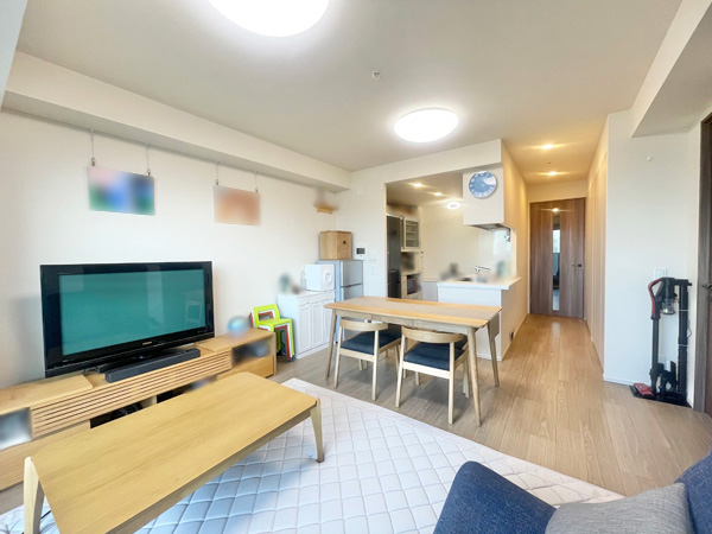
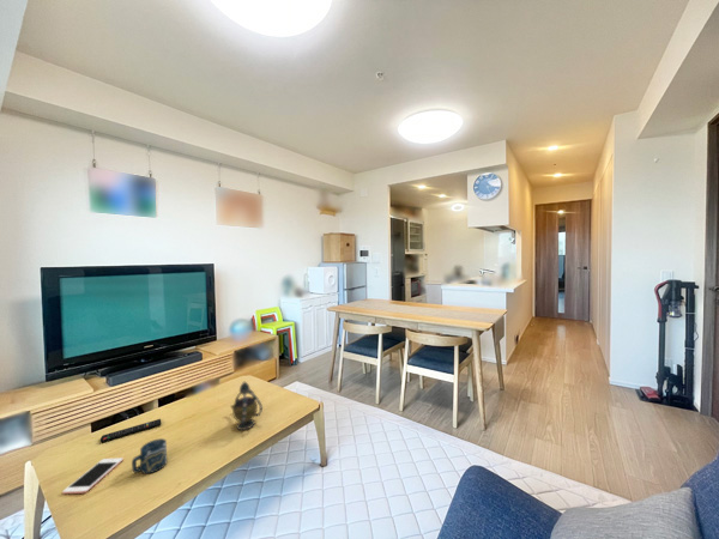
+ cup (150, 458)
+ teapot (241, 400)
+ remote control (132, 430)
+ cell phone (95, 474)
